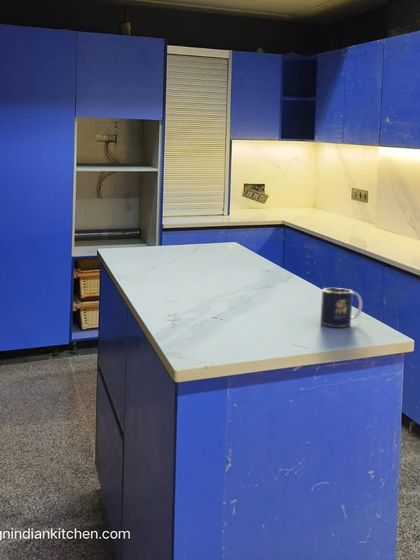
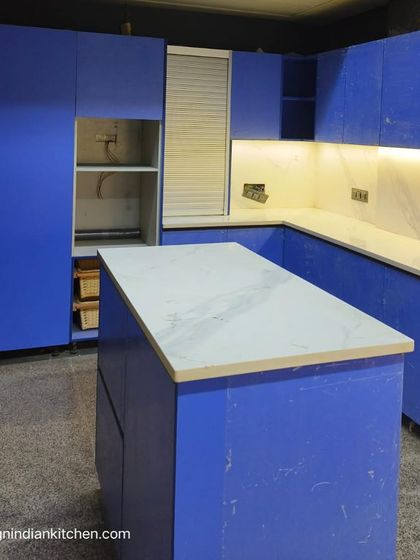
- mug (342, 306)
